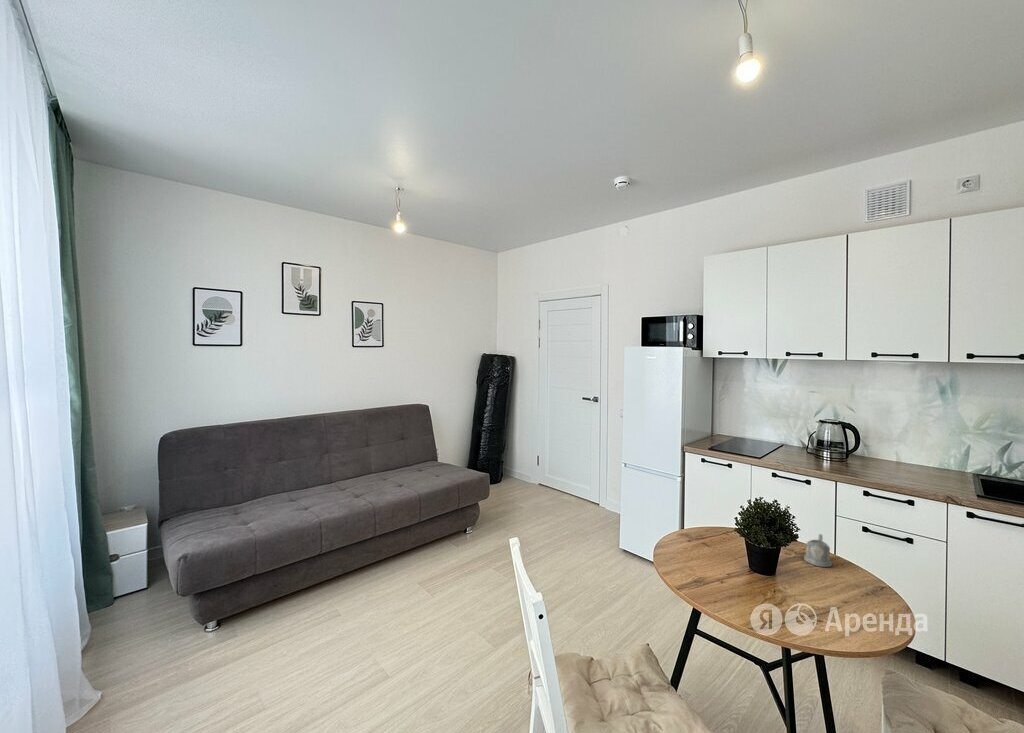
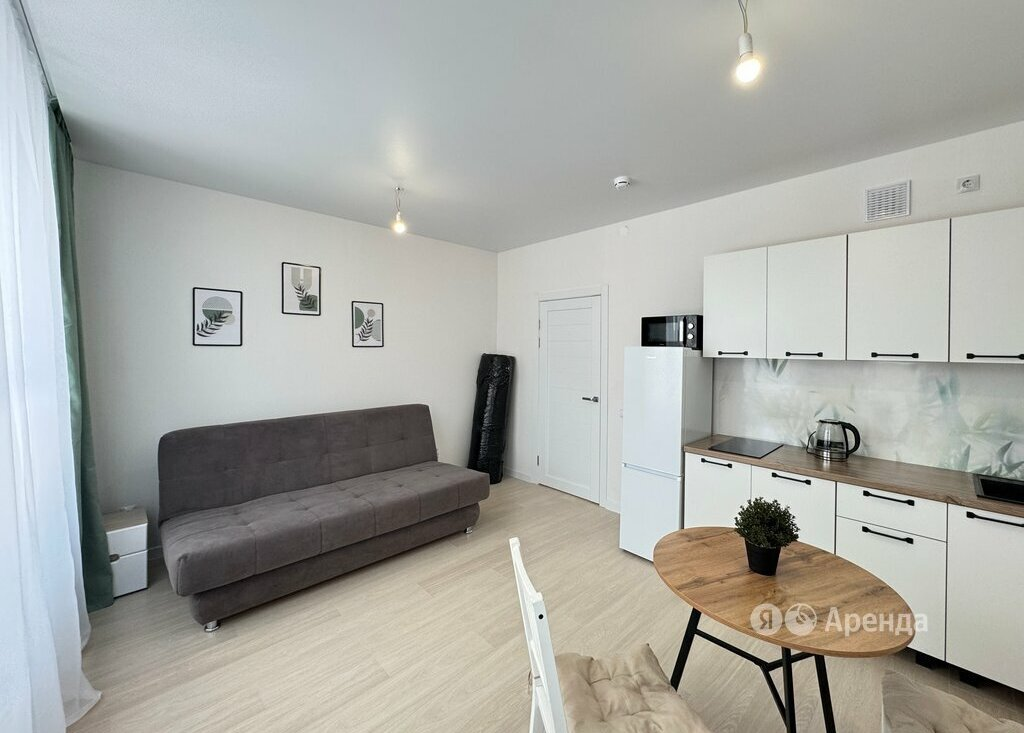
- tea glass holder (818, 548)
